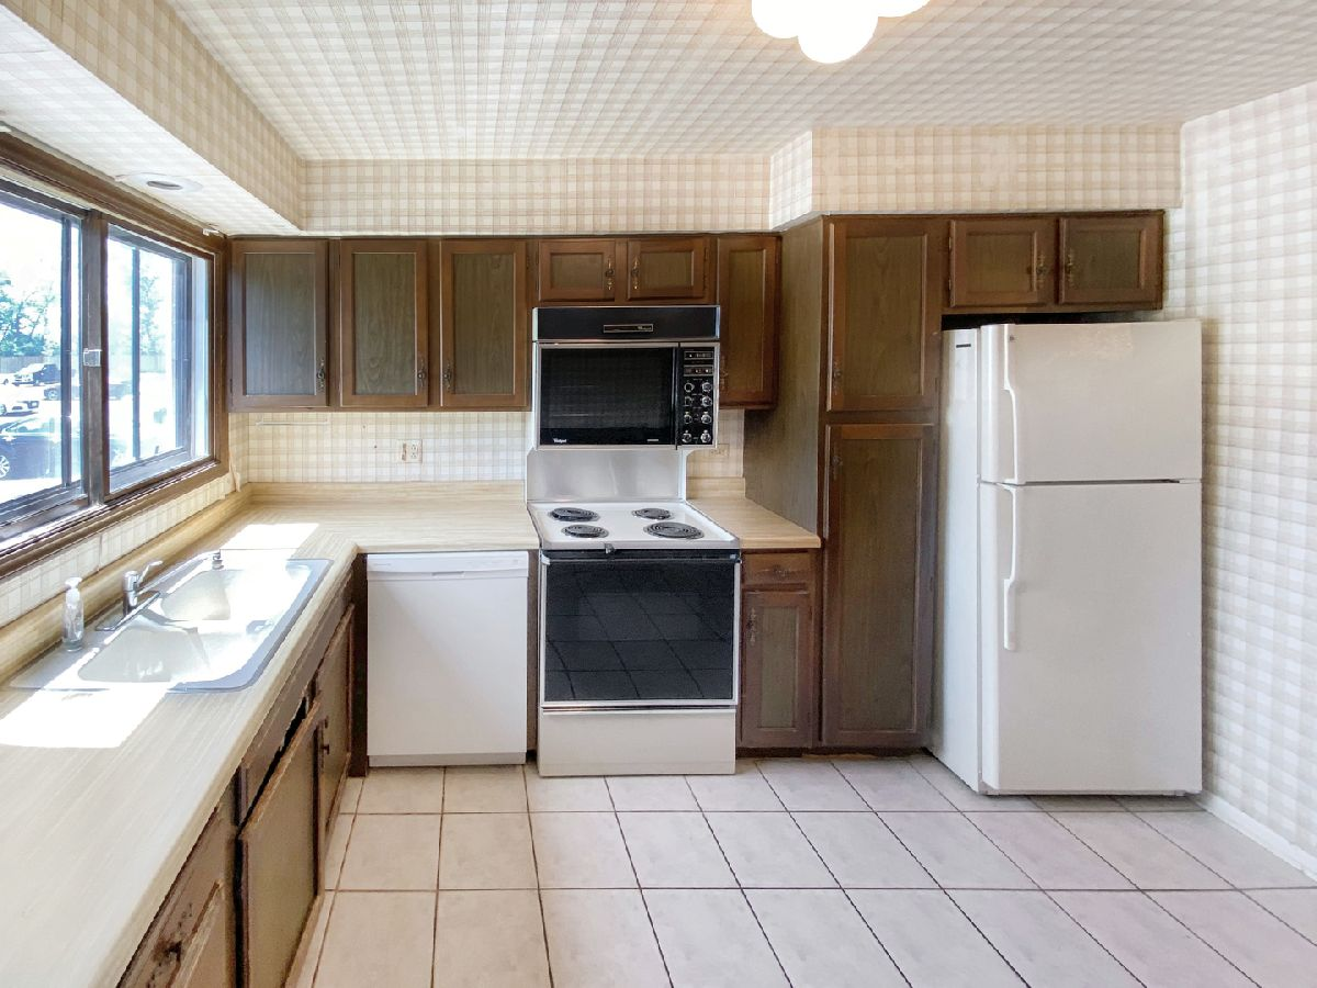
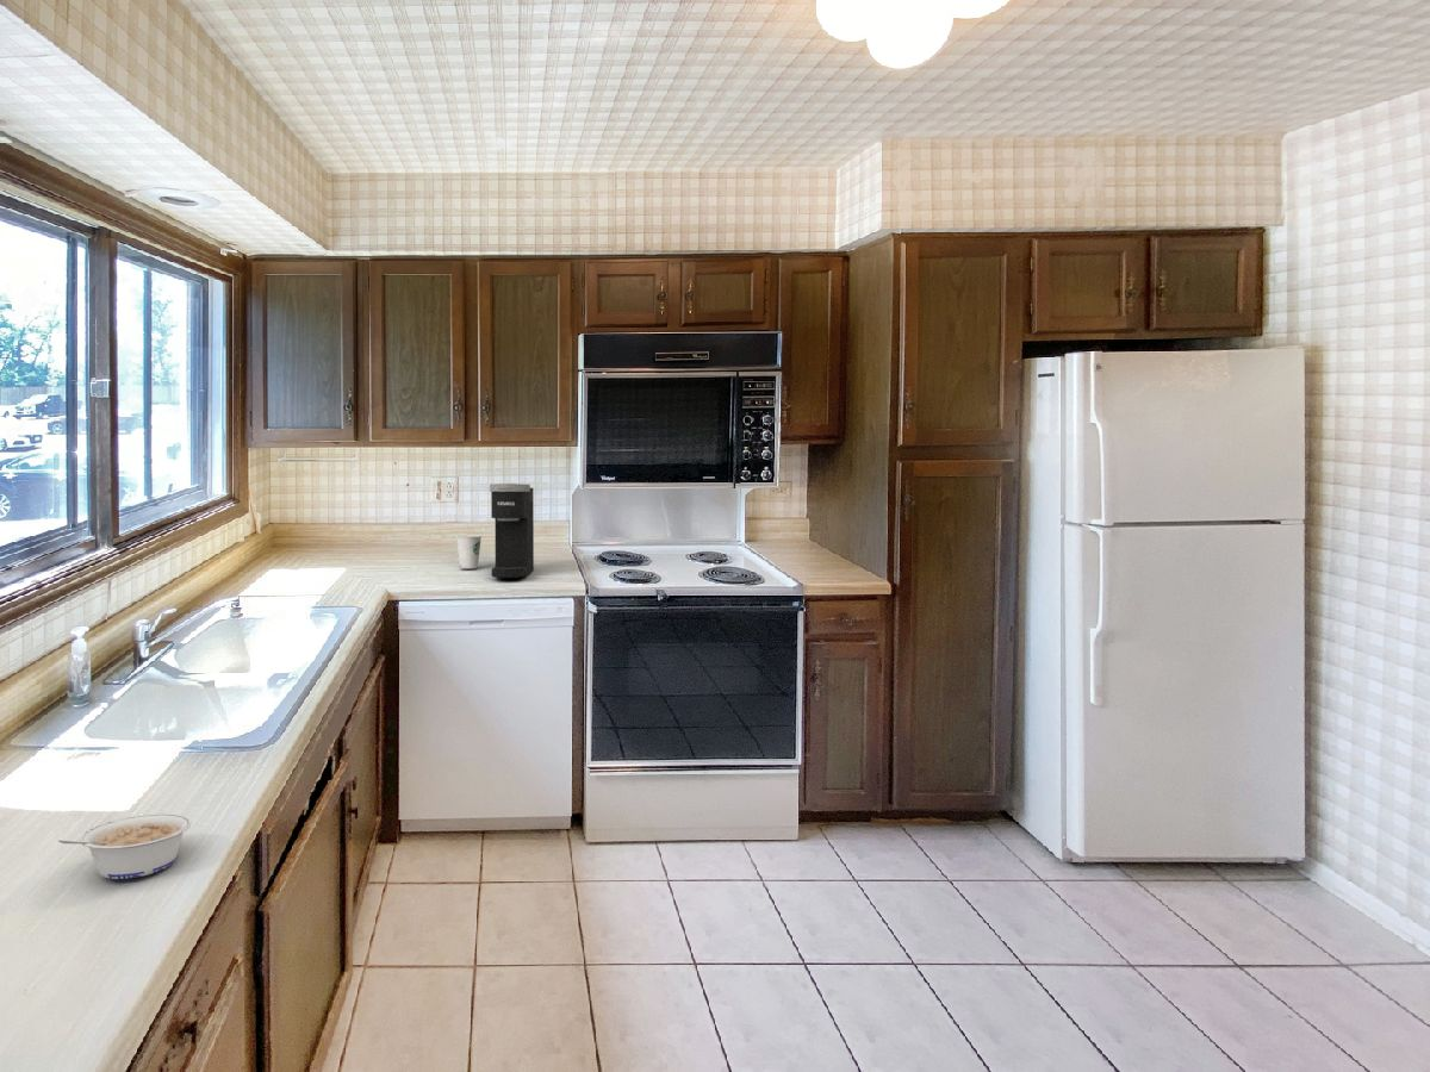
+ coffee maker (512, 529)
+ dixie cup (468, 551)
+ legume (135, 846)
